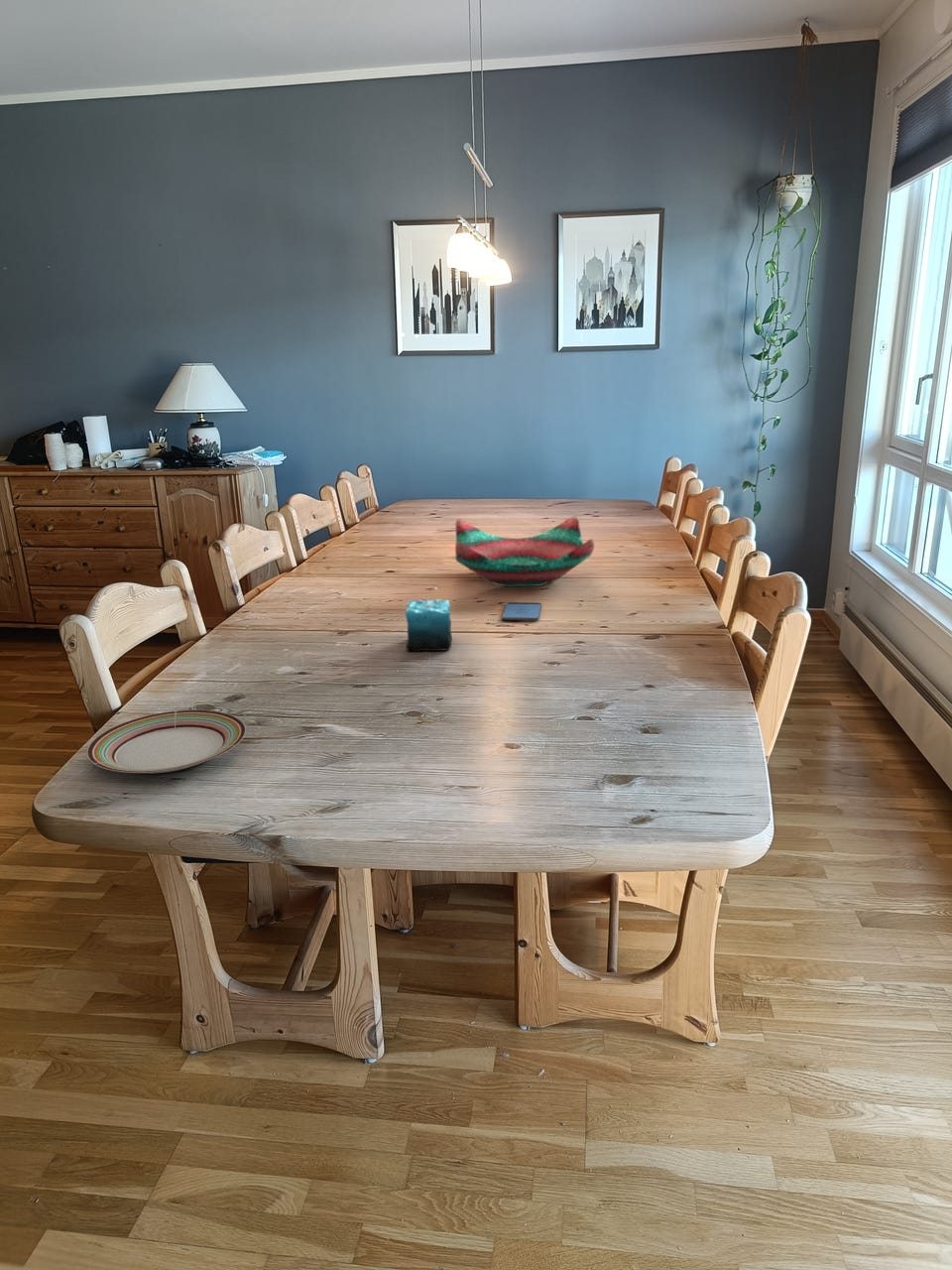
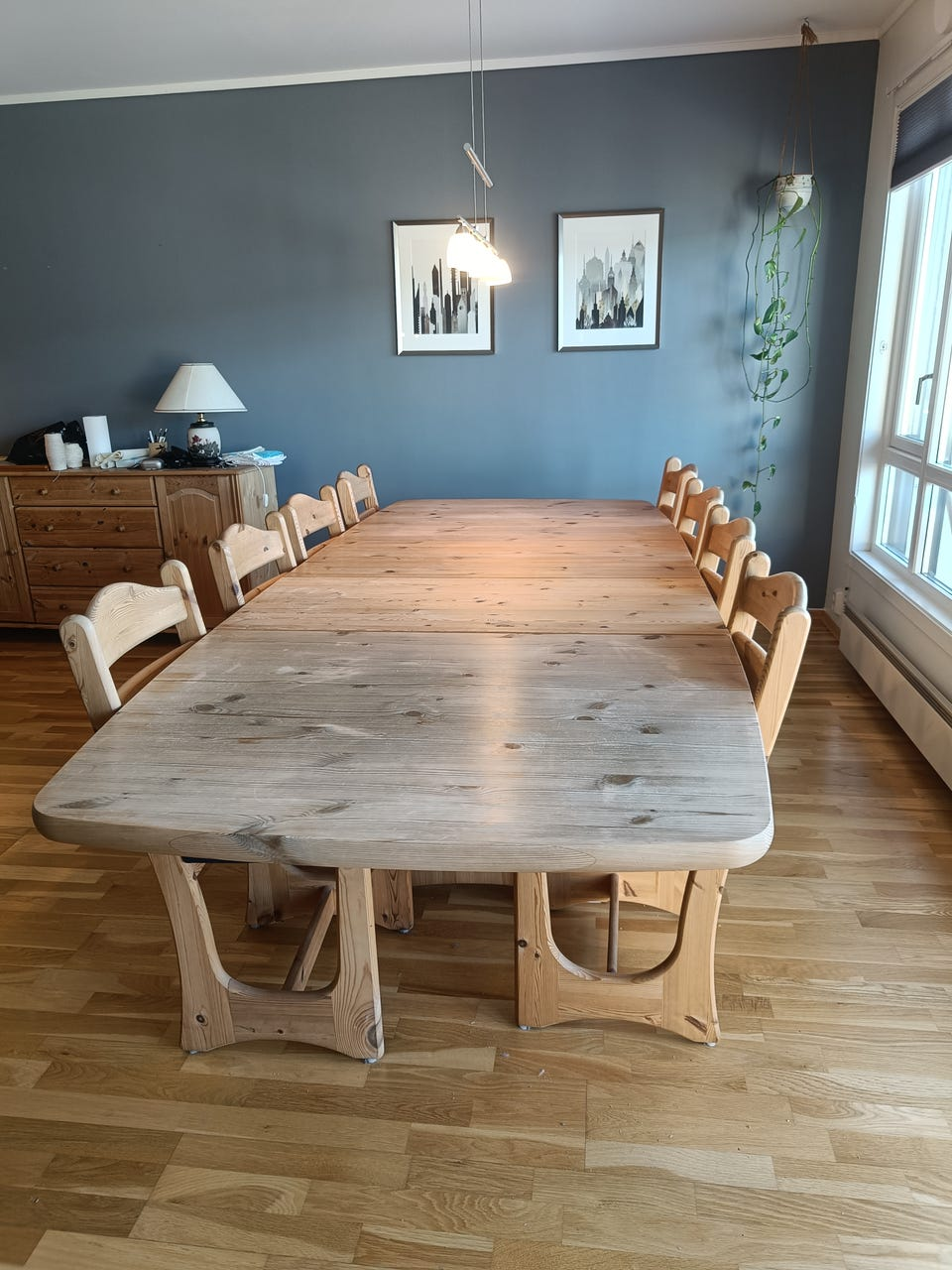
- plate (169, 744)
- decorative bowl (521, 553)
- candle (428, 616)
- smartphone (522, 611)
